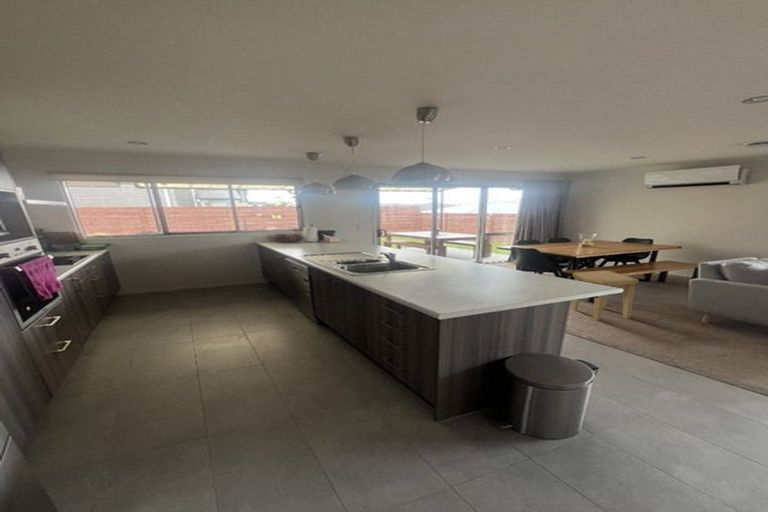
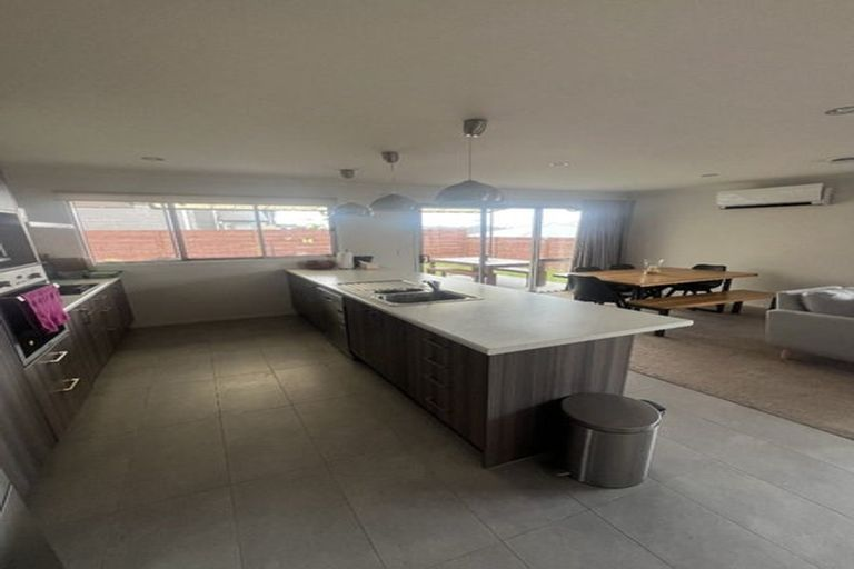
- side table (601, 297)
